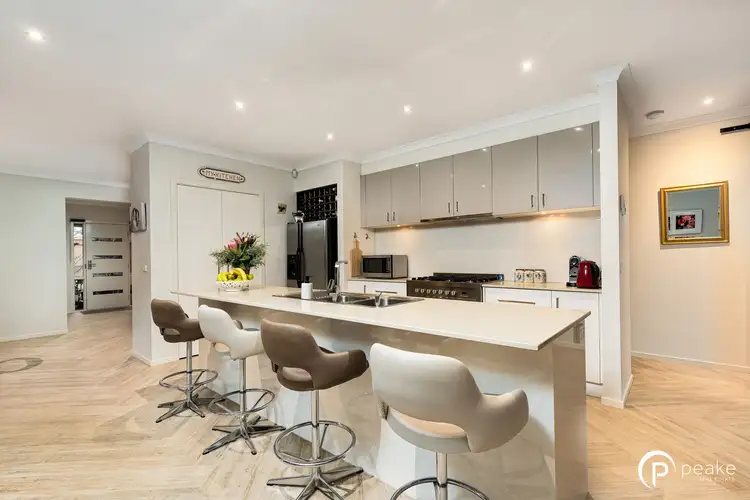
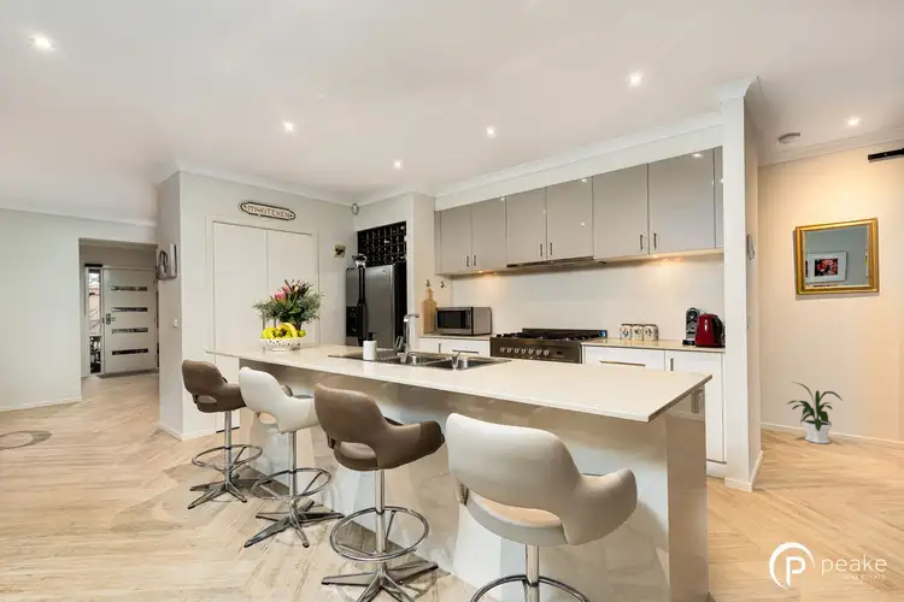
+ house plant (814, 412)
